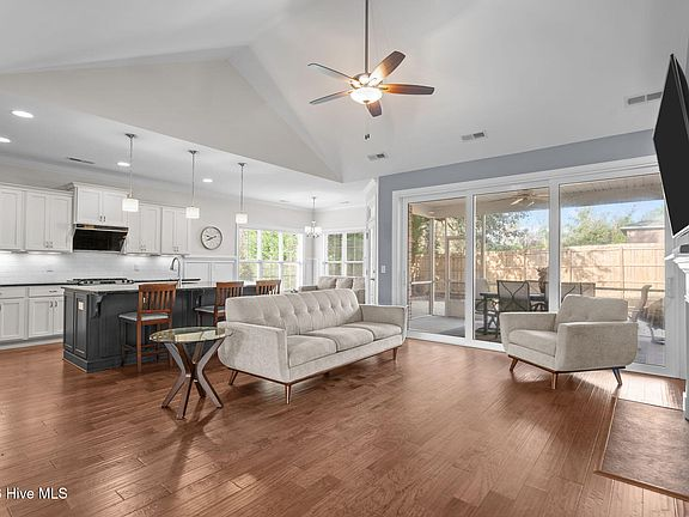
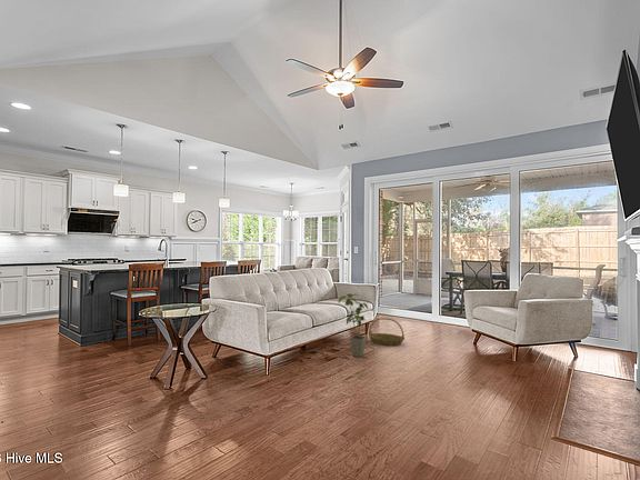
+ house plant (353, 324)
+ basket (386, 333)
